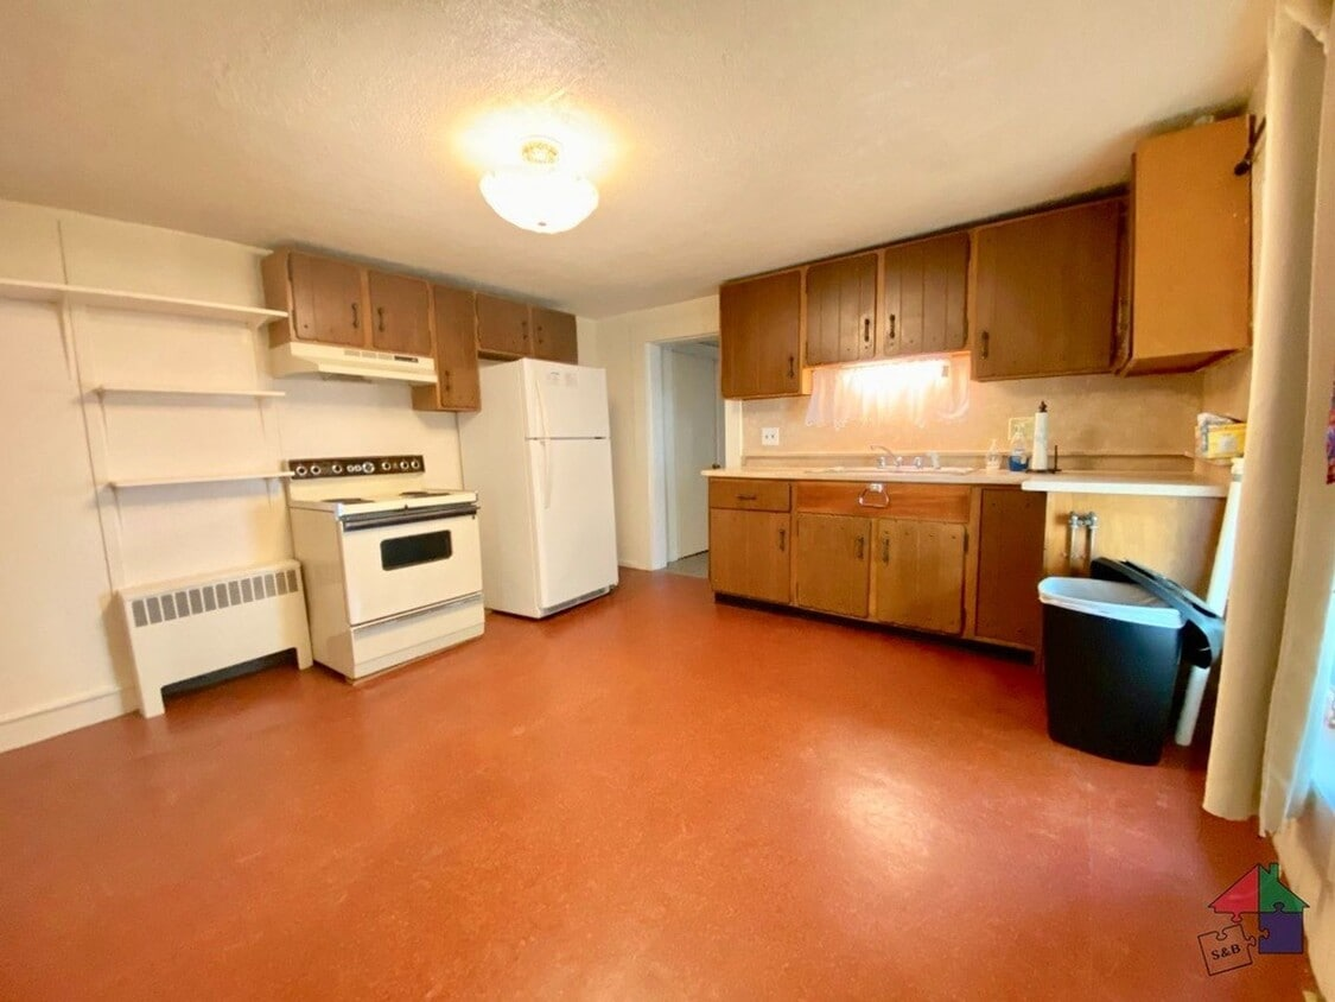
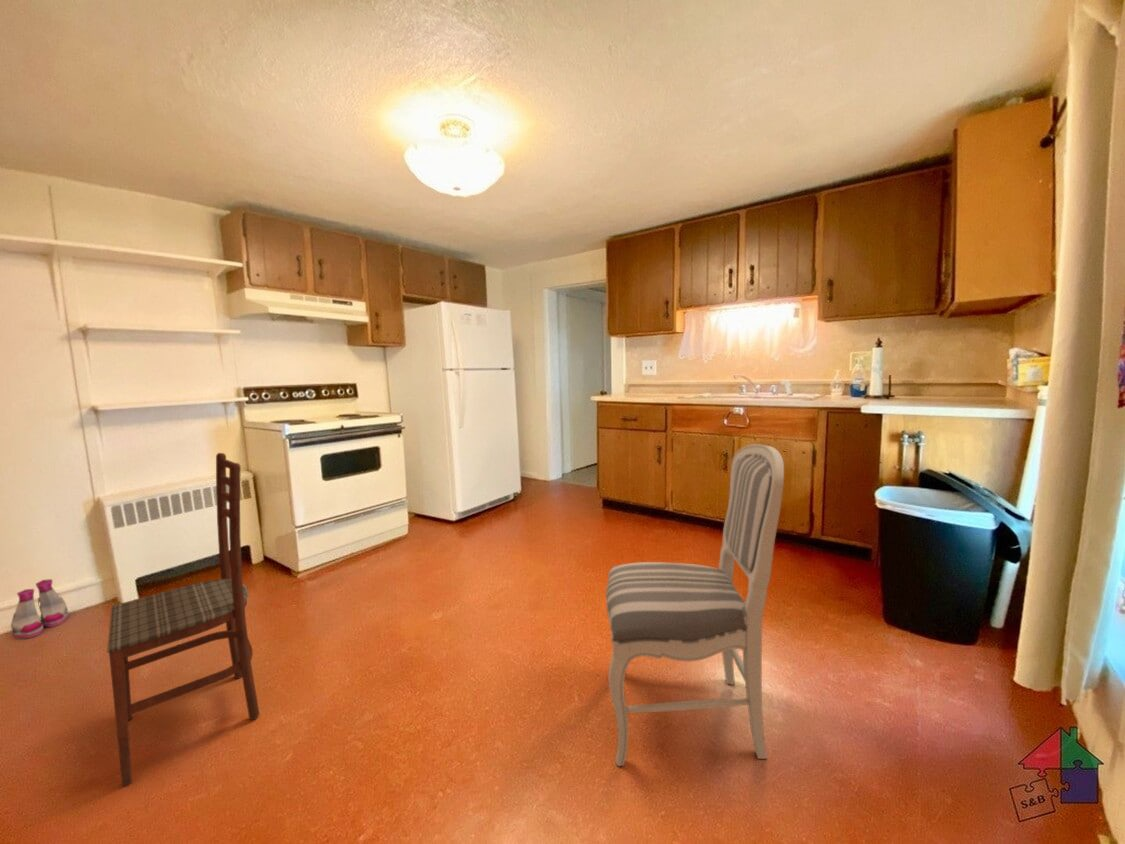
+ boots (39, 606)
+ dining chair (686, 584)
+ dining chair (176, 596)
